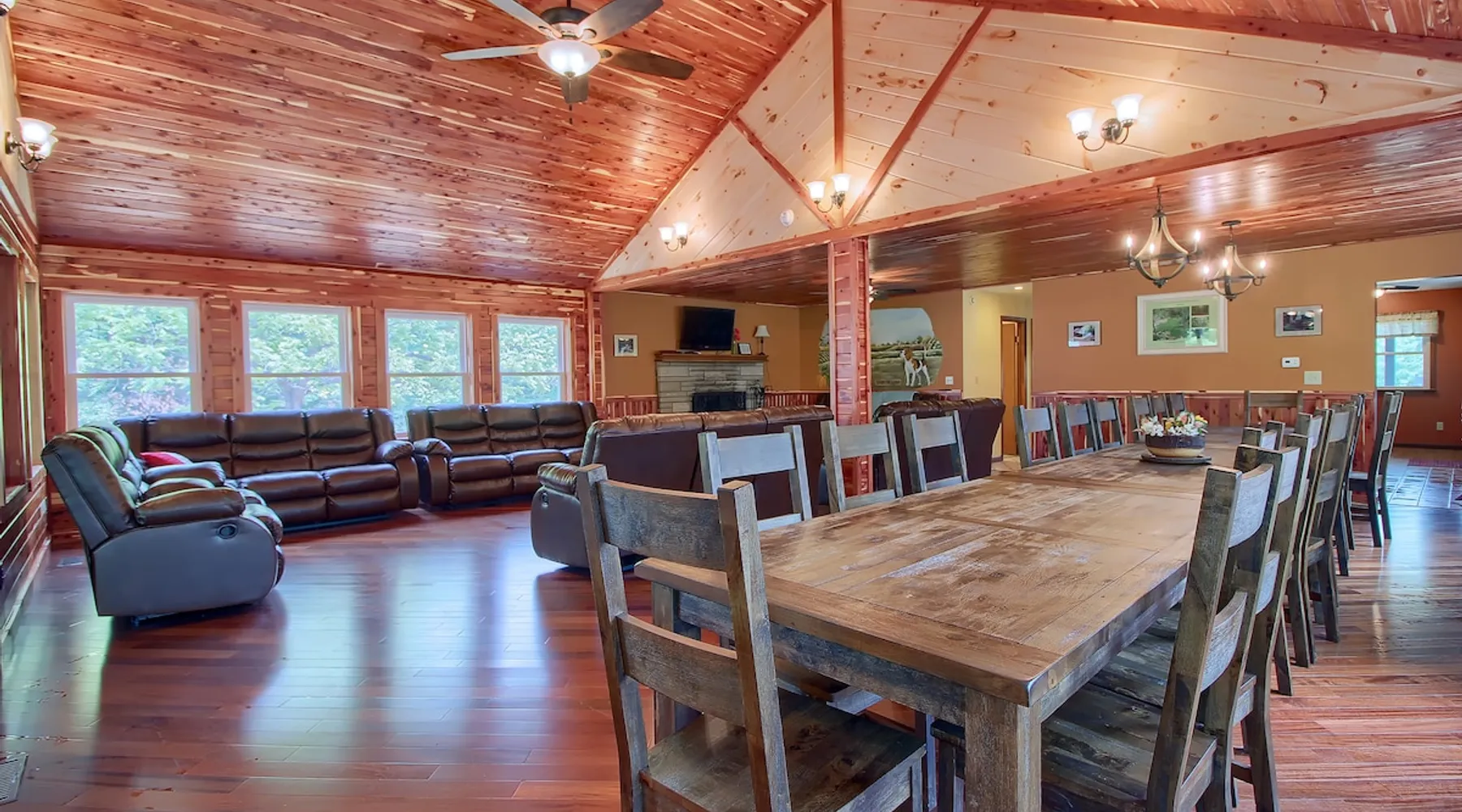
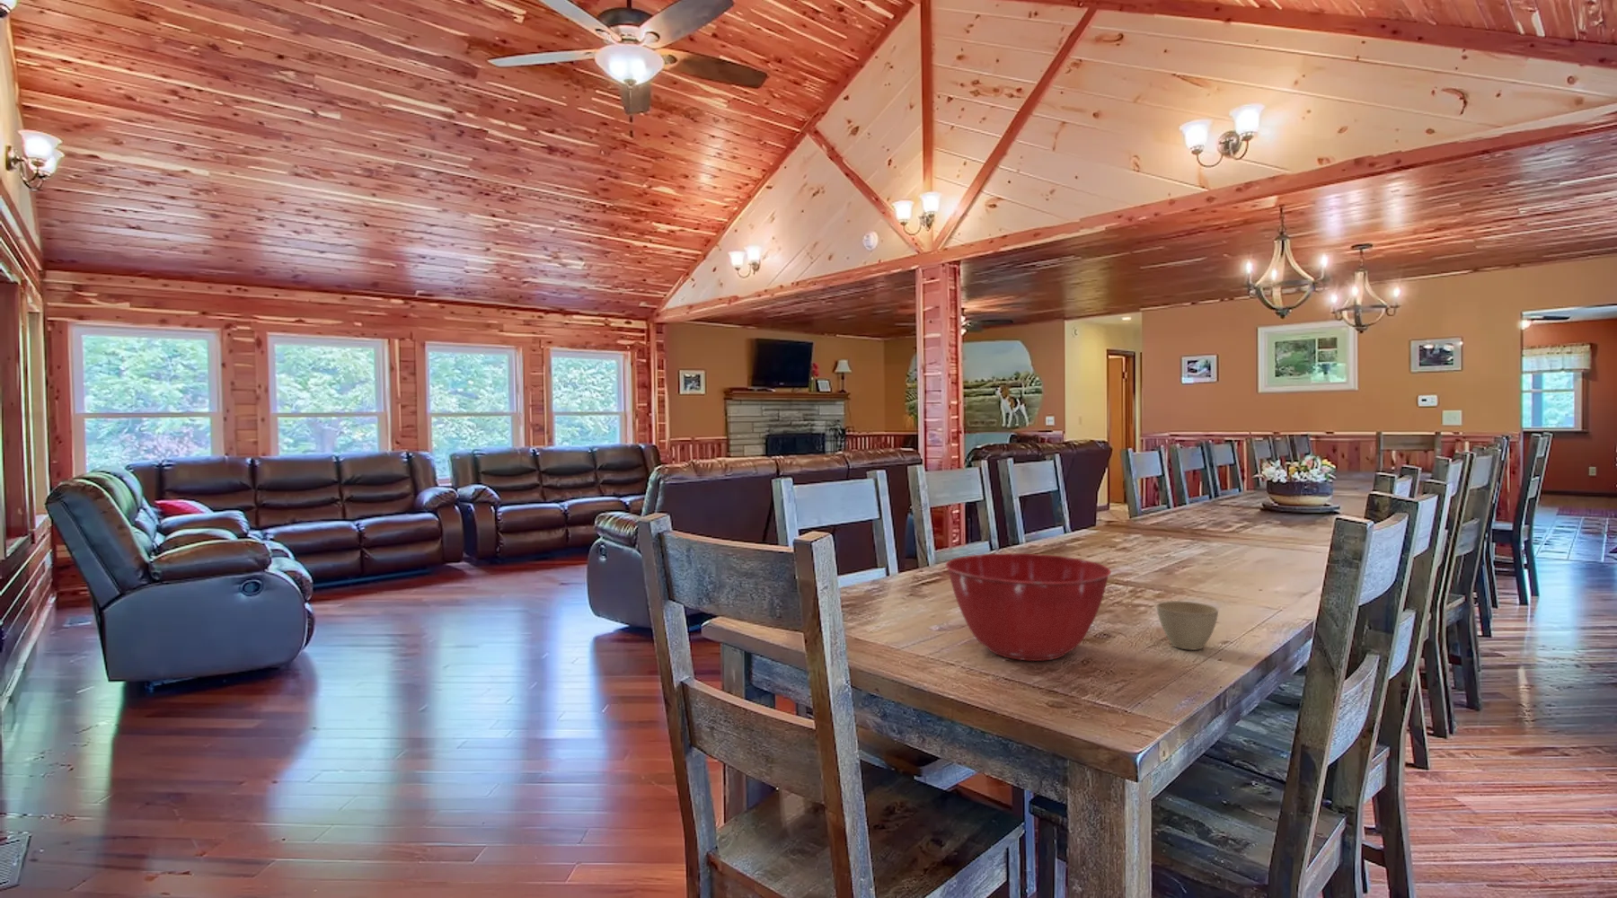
+ flower pot (1187, 626)
+ mixing bowl (1026, 607)
